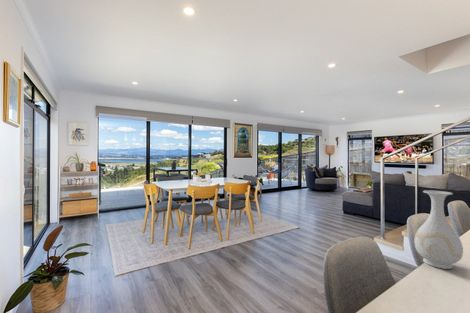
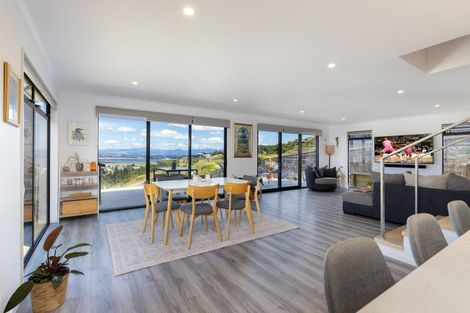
- vase (437, 227)
